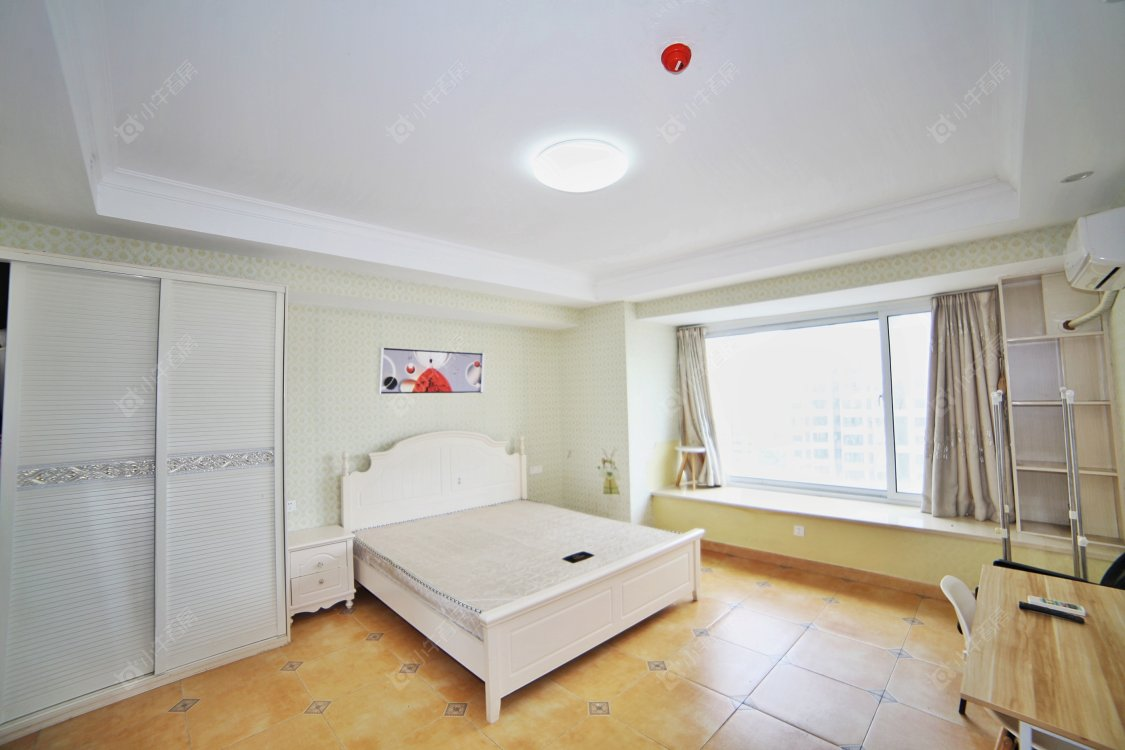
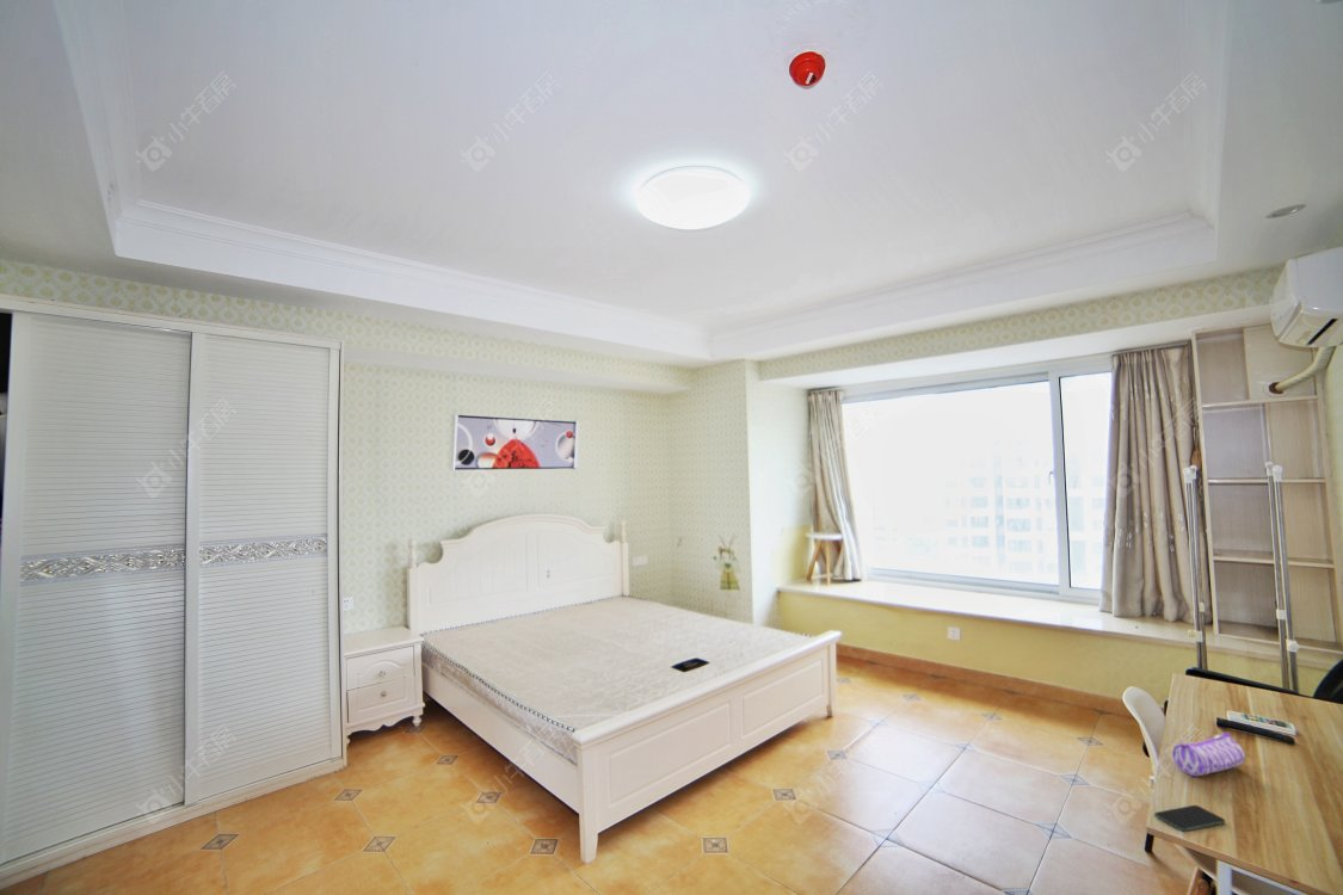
+ pencil case (1208, 753)
+ smartphone (1189, 817)
